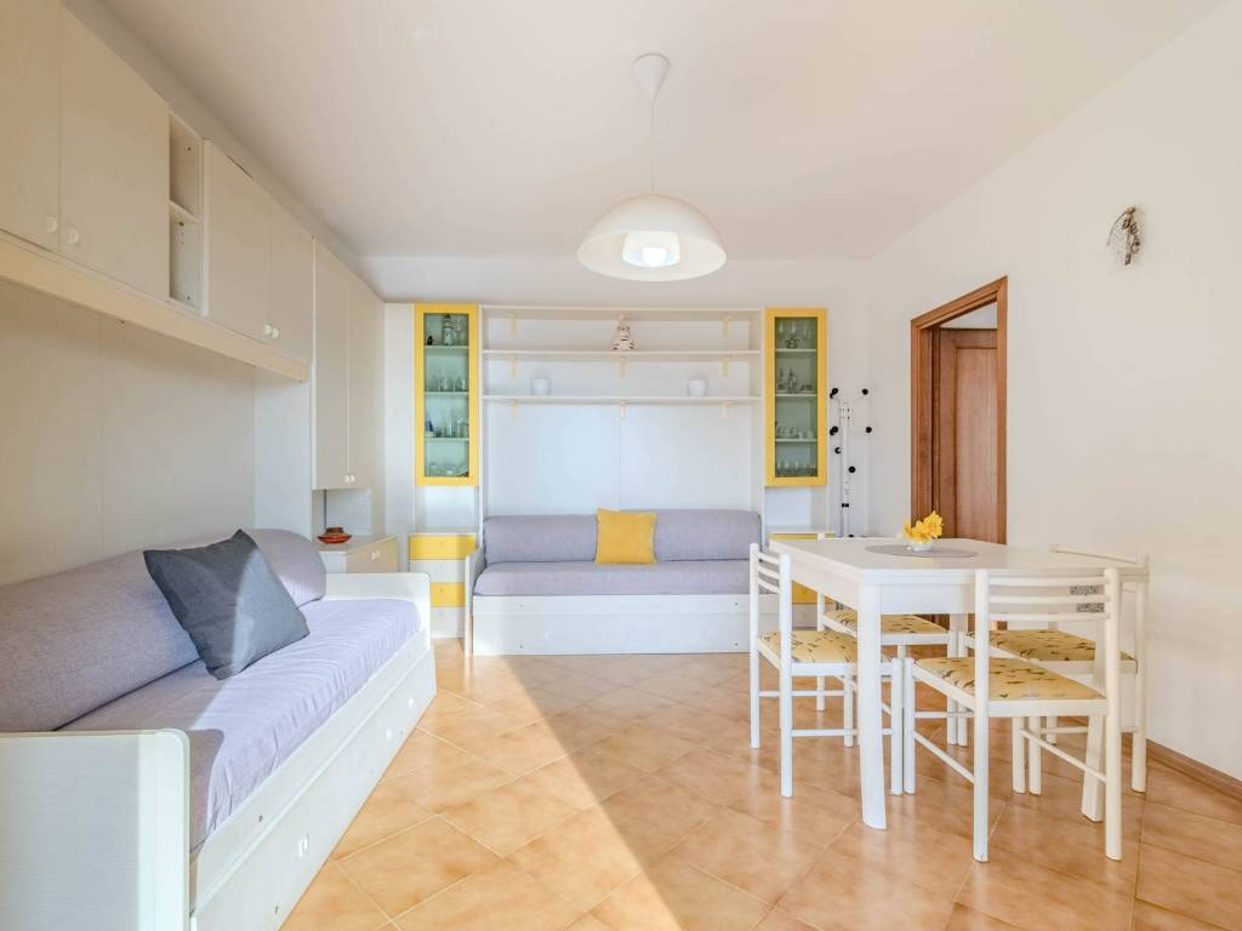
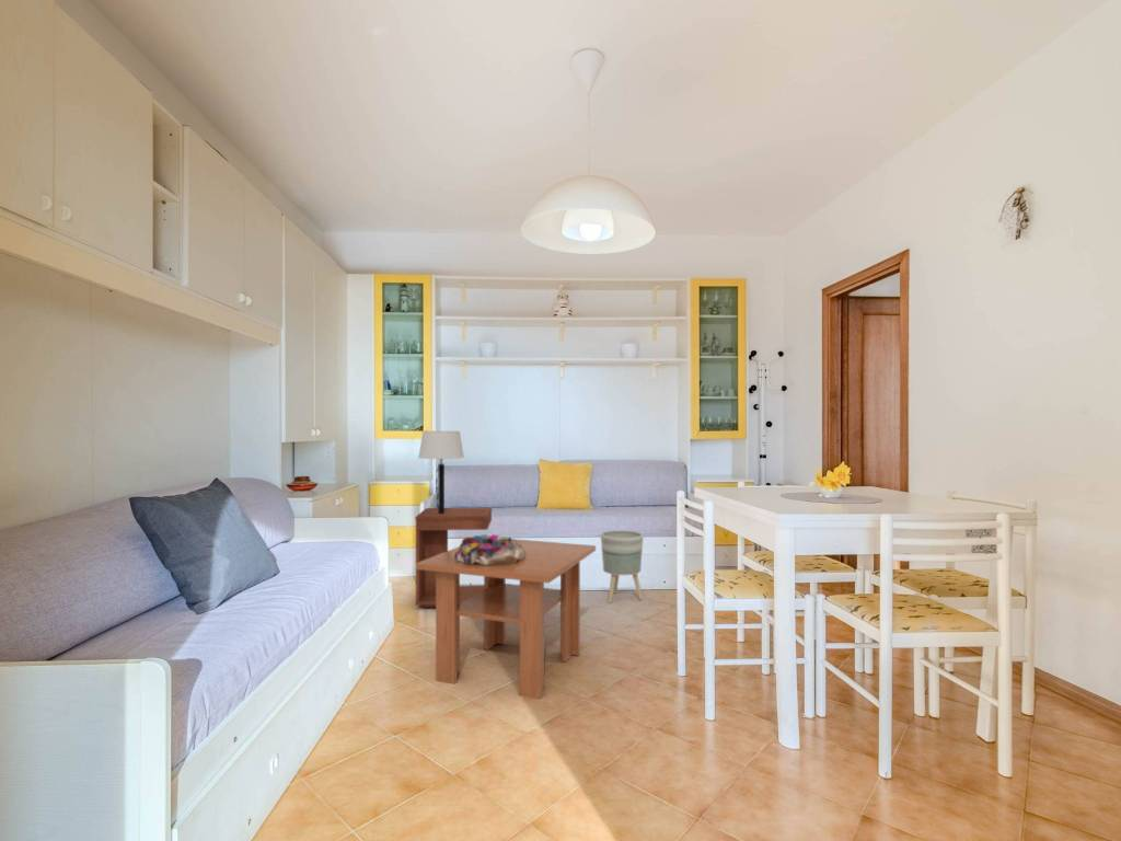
+ coffee table (511, 610)
+ table lamp (441, 472)
+ planter (622, 566)
+ side table (447, 550)
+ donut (490, 546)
